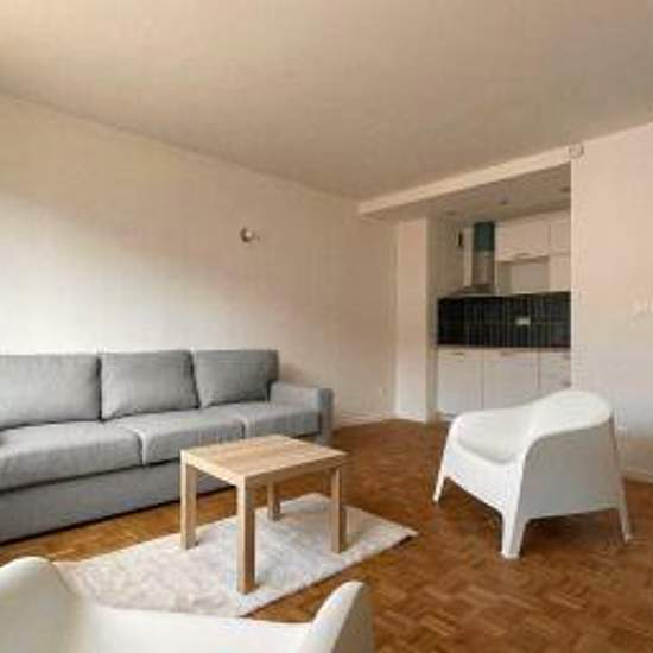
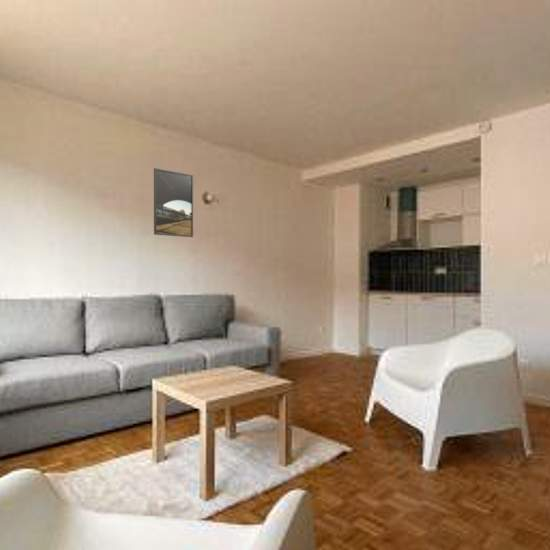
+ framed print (174, 203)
